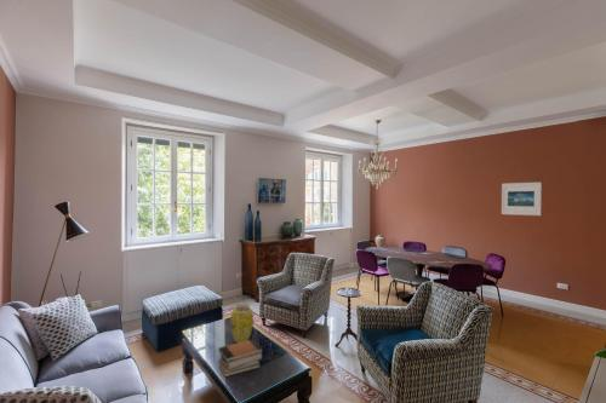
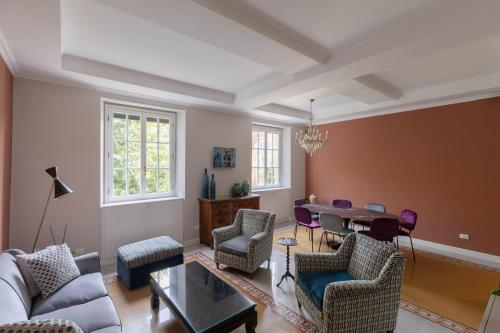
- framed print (520, 198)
- vase (241, 322)
- book stack (240, 357)
